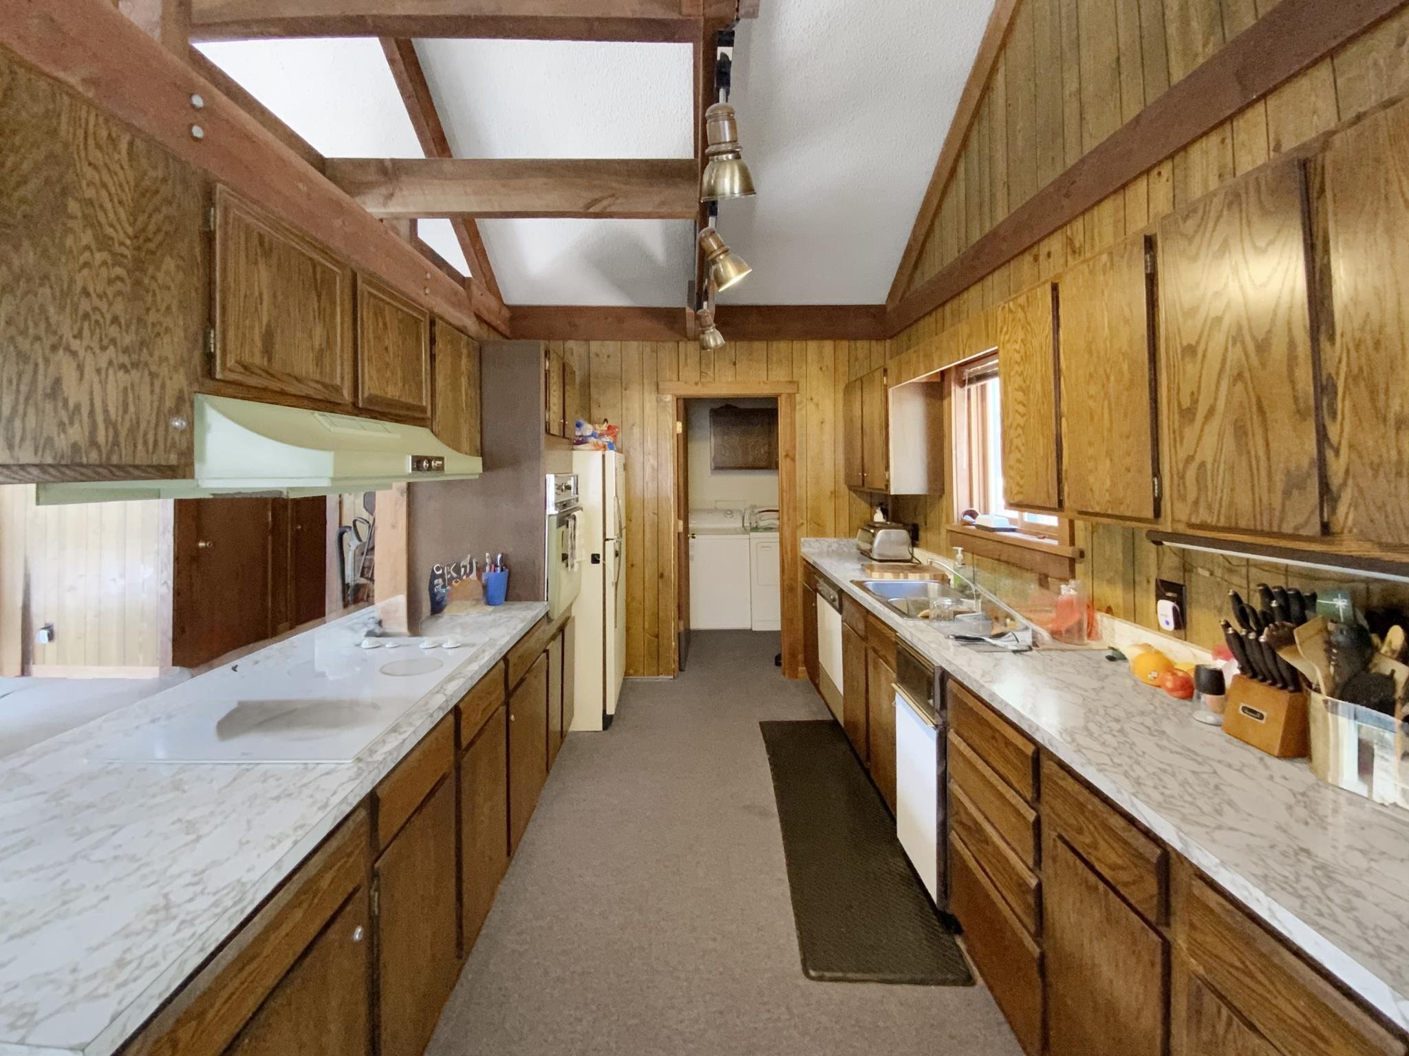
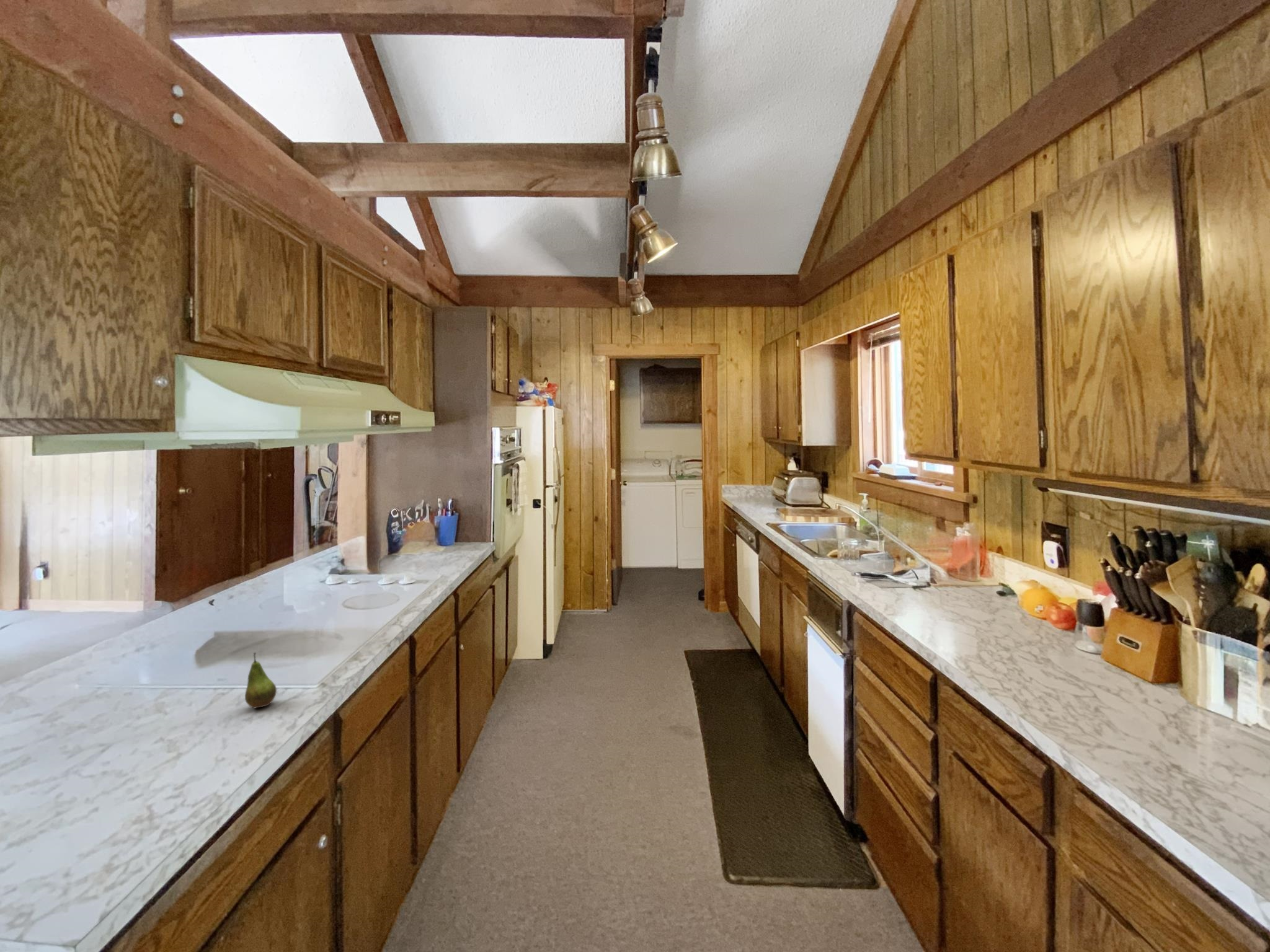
+ fruit (260, 677)
